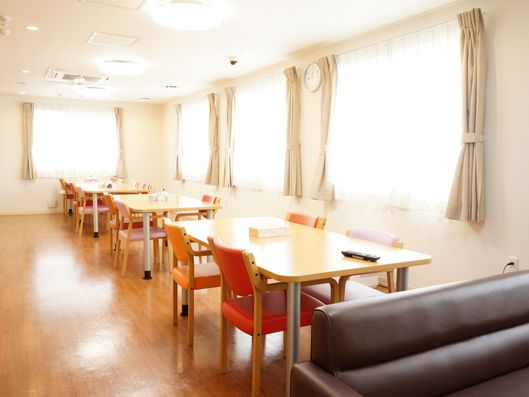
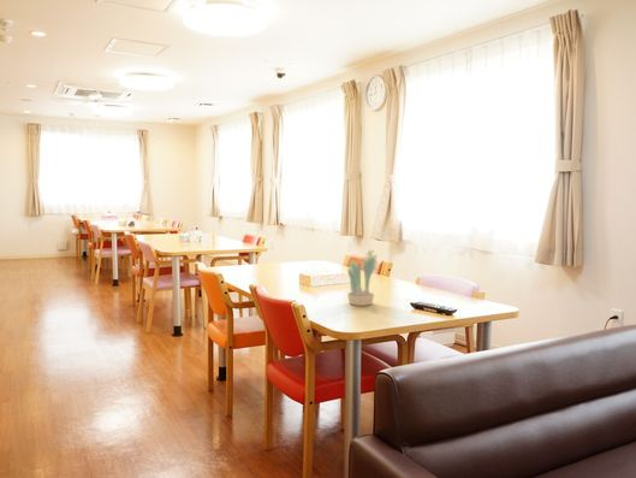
+ potted flower (364, 276)
